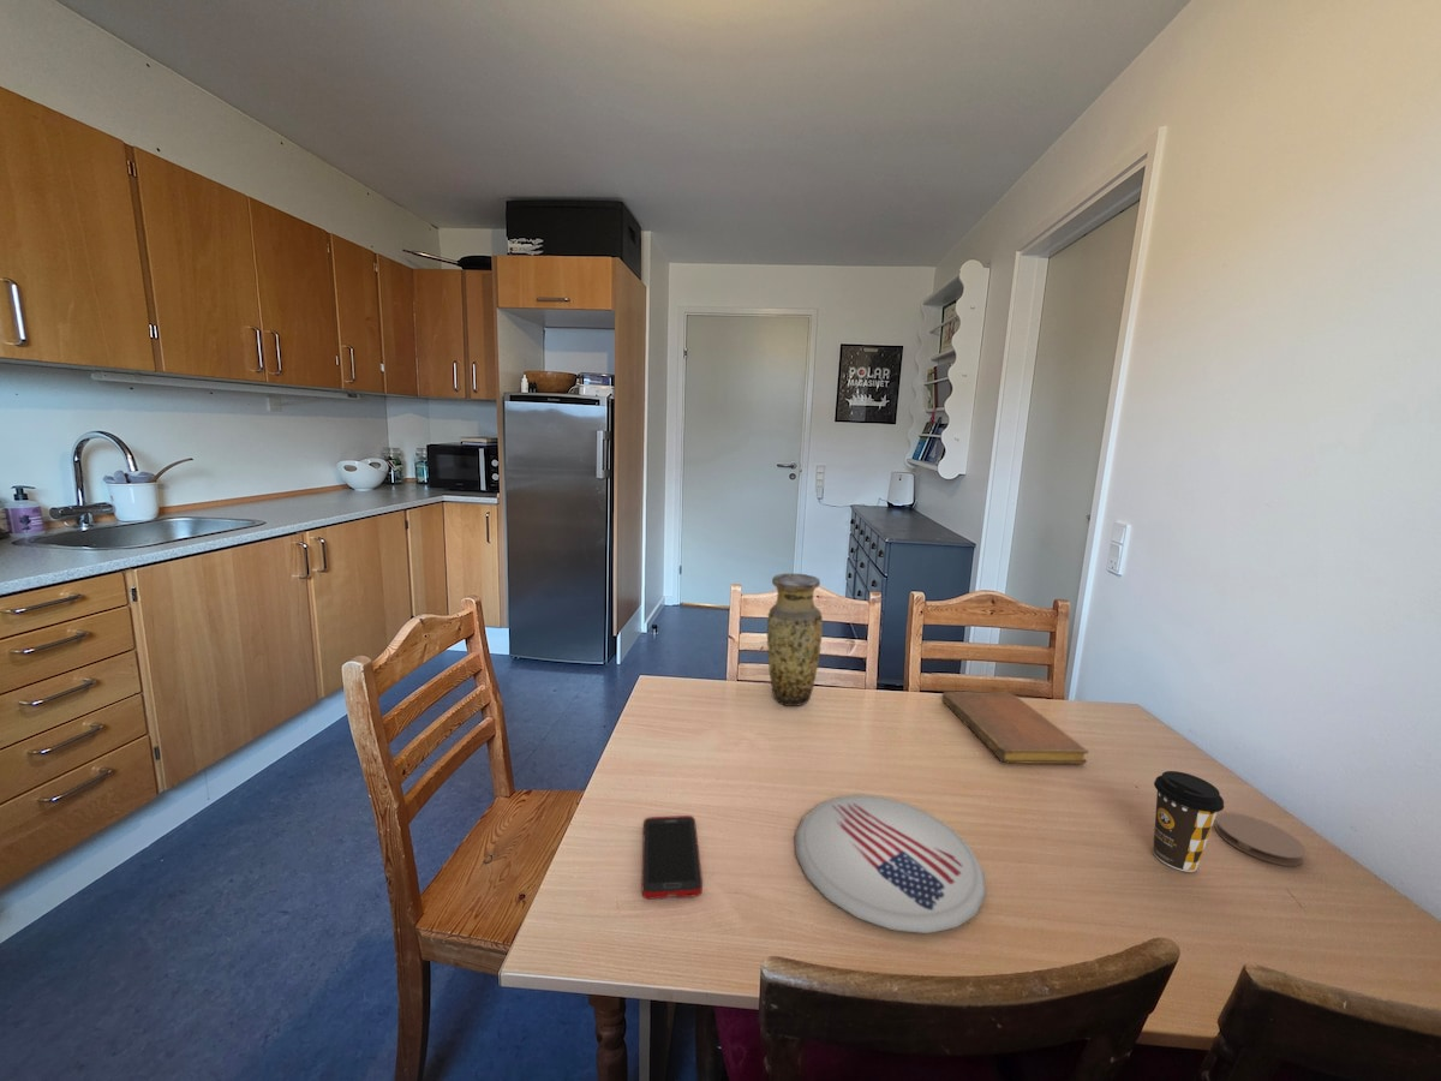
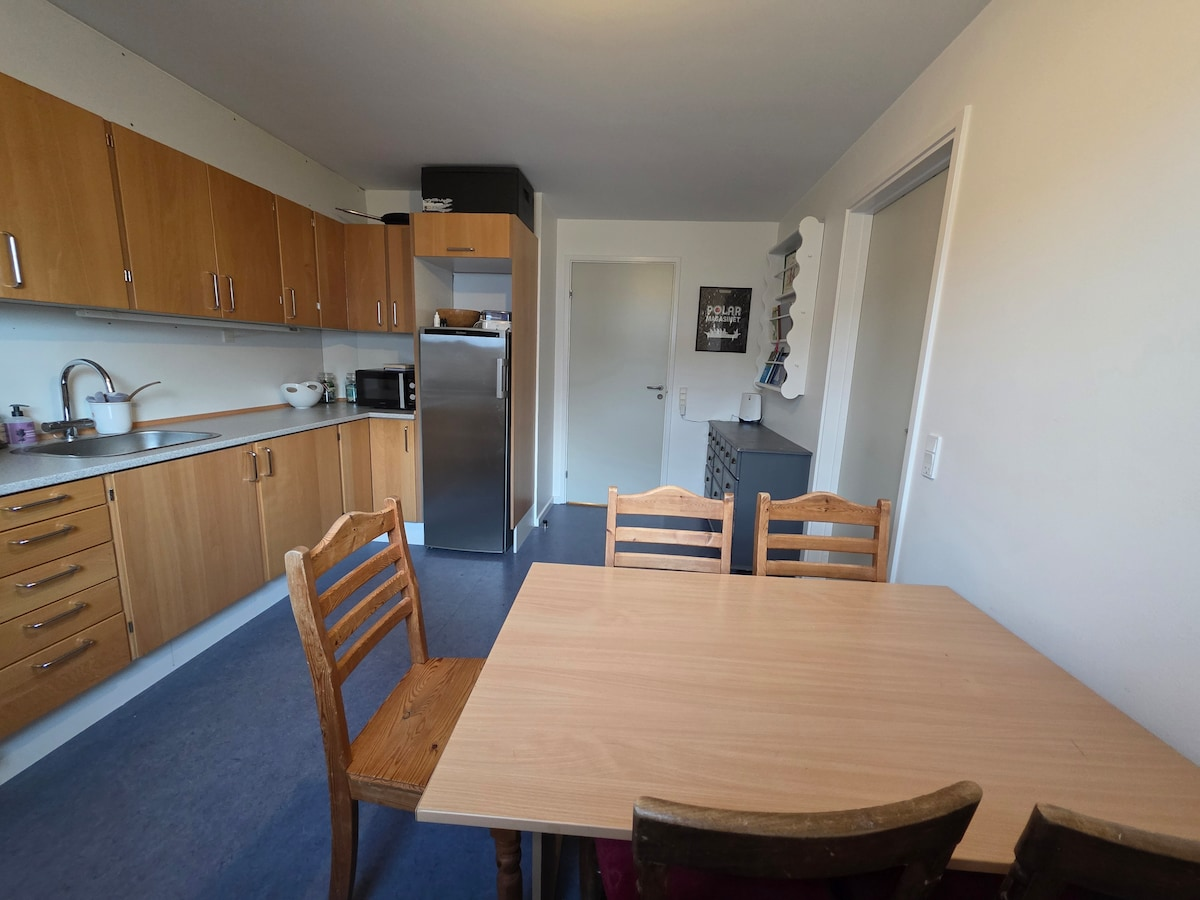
- notebook (1007, 723)
- coaster (1258, 837)
- plate (886, 850)
- vase (794, 639)
- cell phone (670, 853)
- coffee cup (1182, 822)
